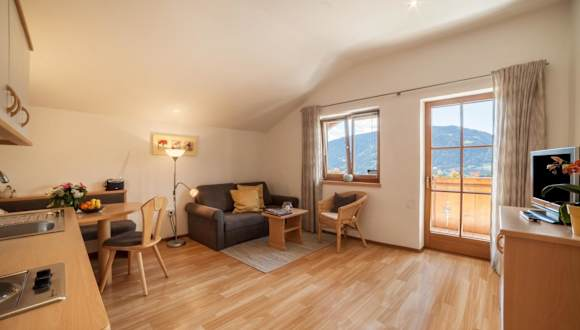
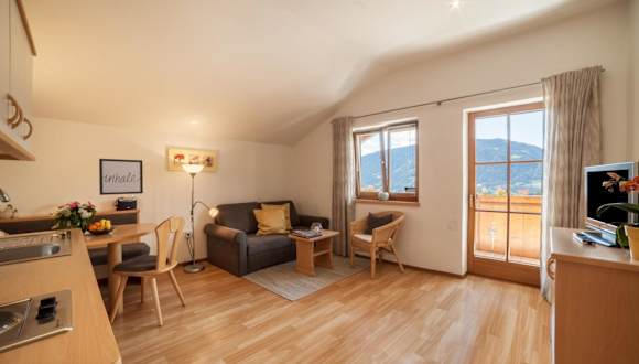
+ wall art (121, 176)
